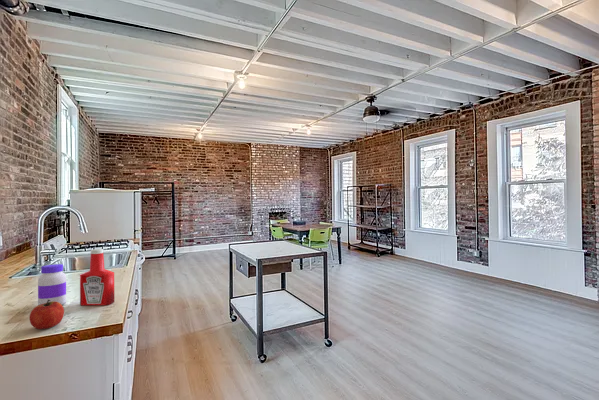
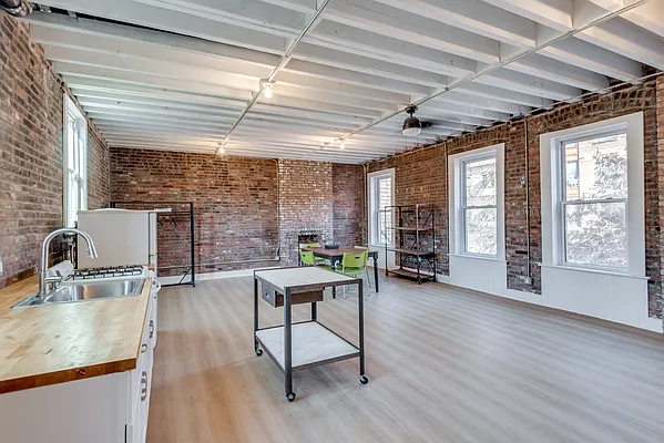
- apple (47, 313)
- jar (52, 285)
- soap bottle (97, 276)
